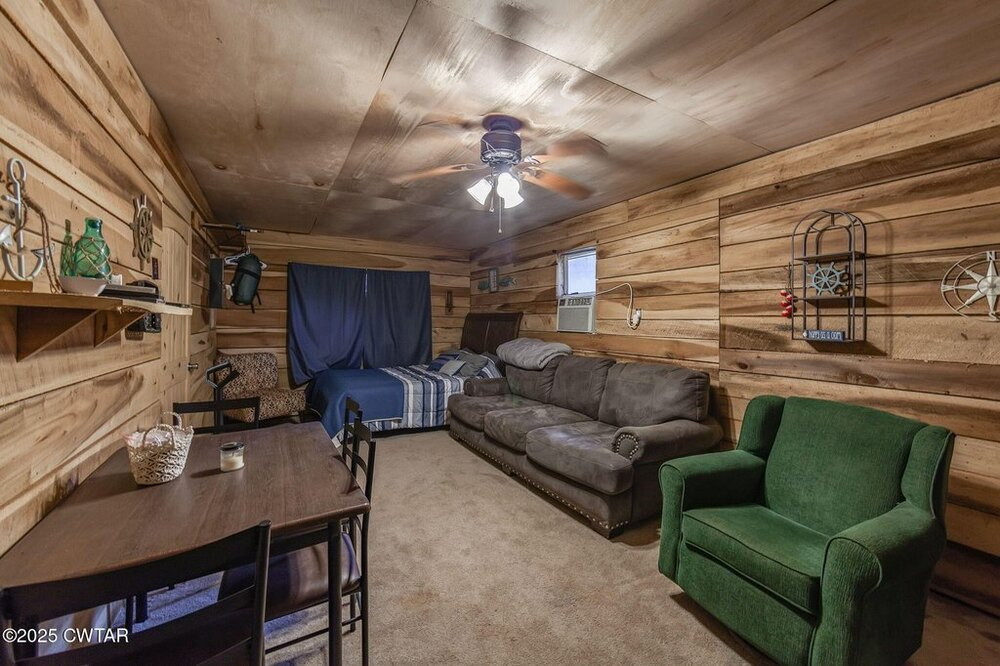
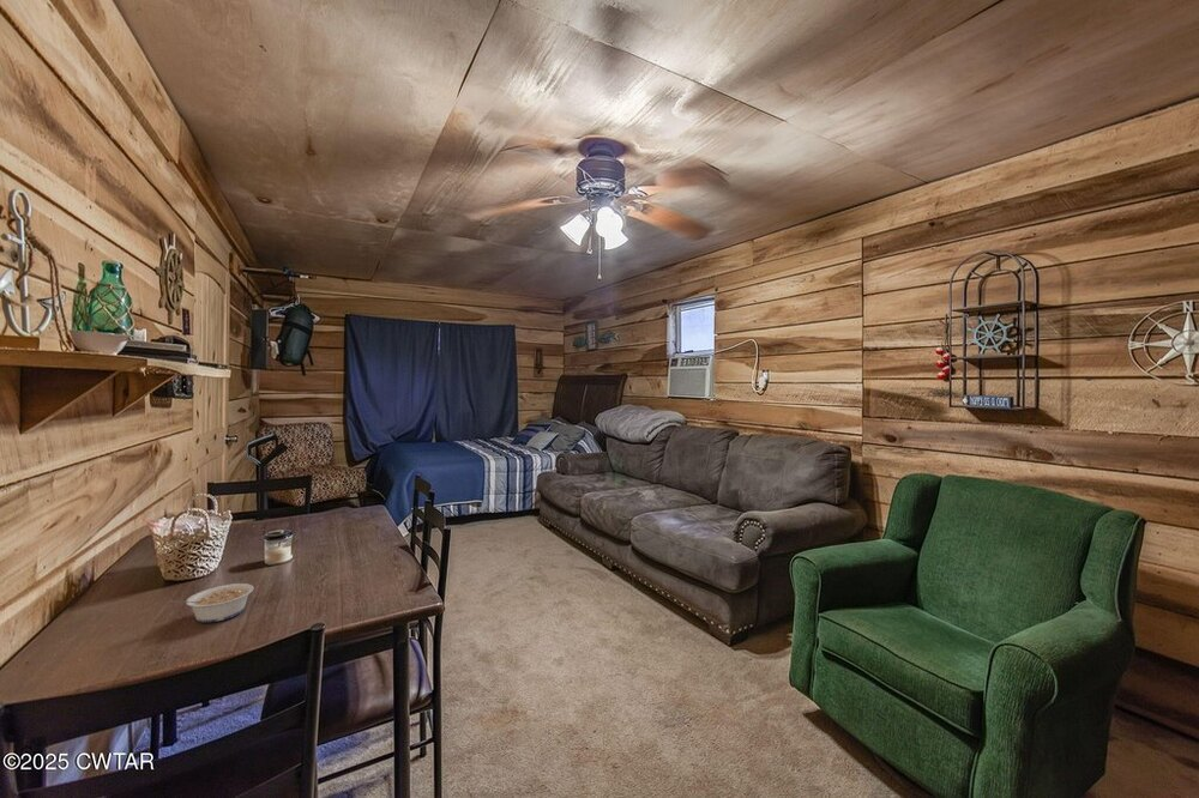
+ legume (218, 603)
